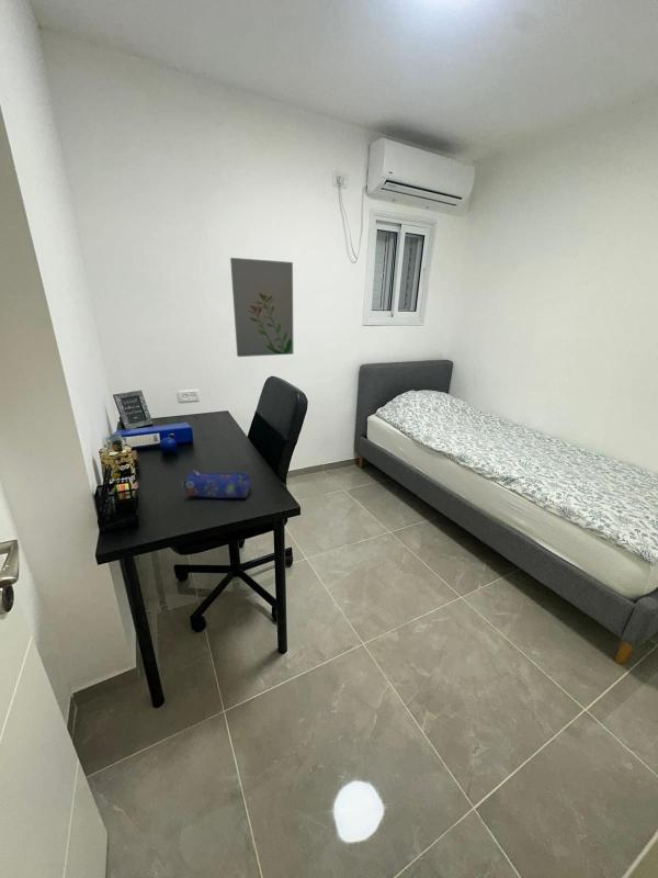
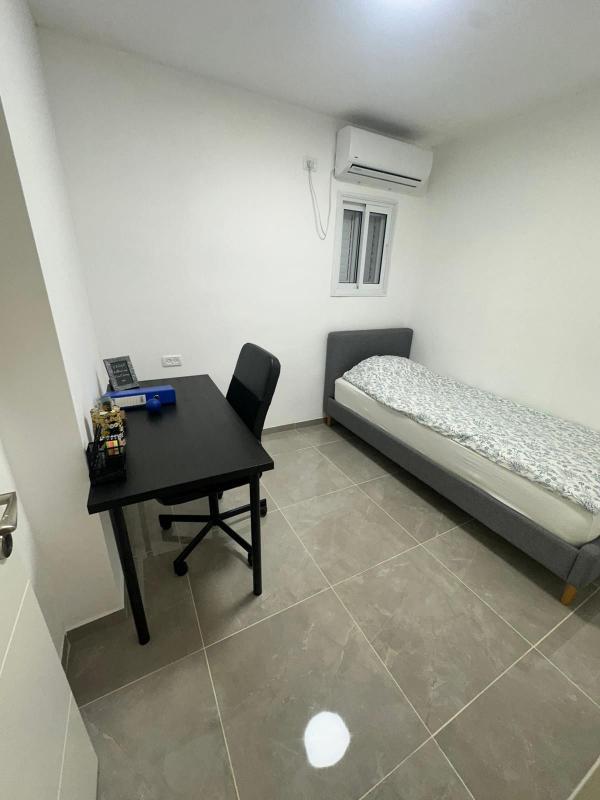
- pencil case (217, 483)
- wall art (264, 309)
